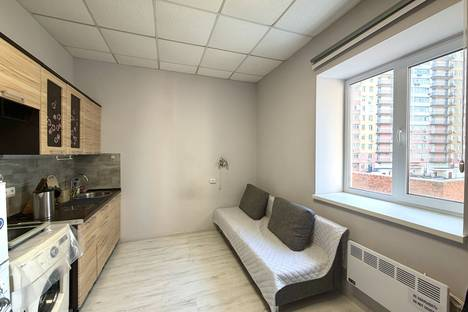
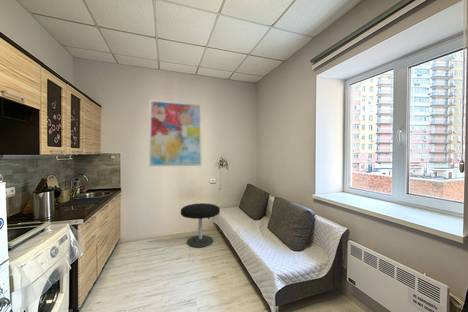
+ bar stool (200, 224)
+ wall art (176, 134)
